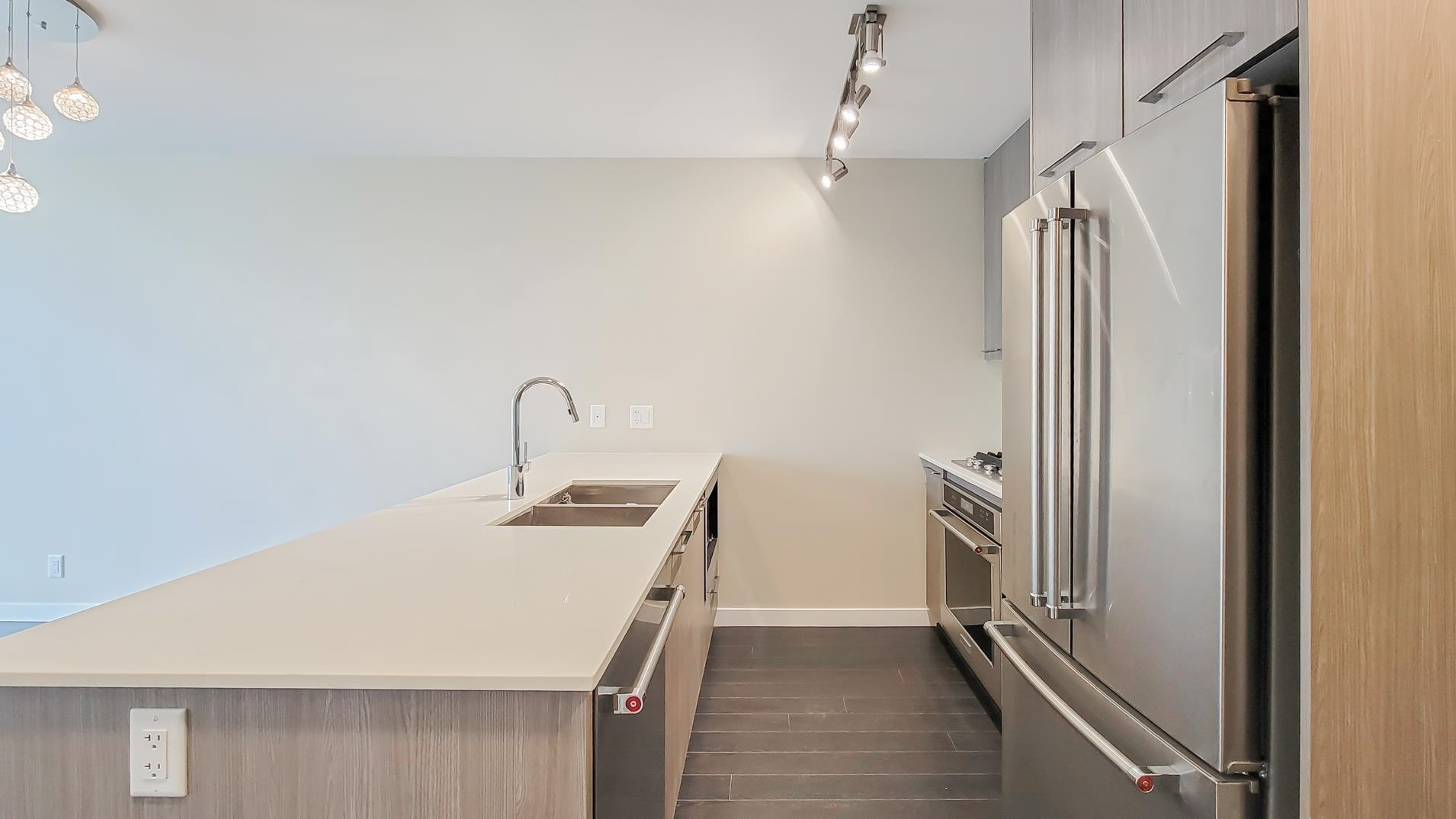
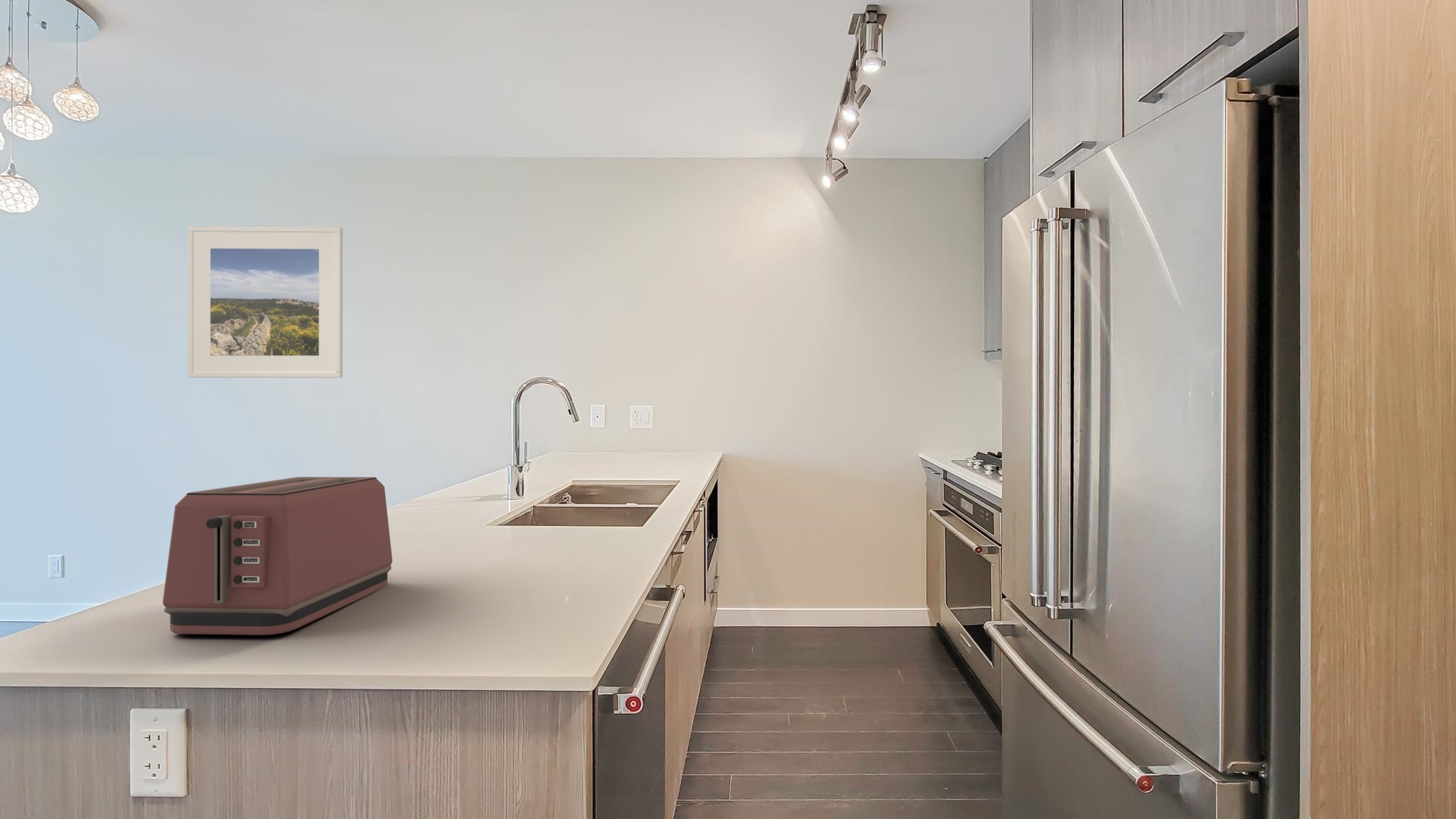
+ toaster (287, 545)
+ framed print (265, 302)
